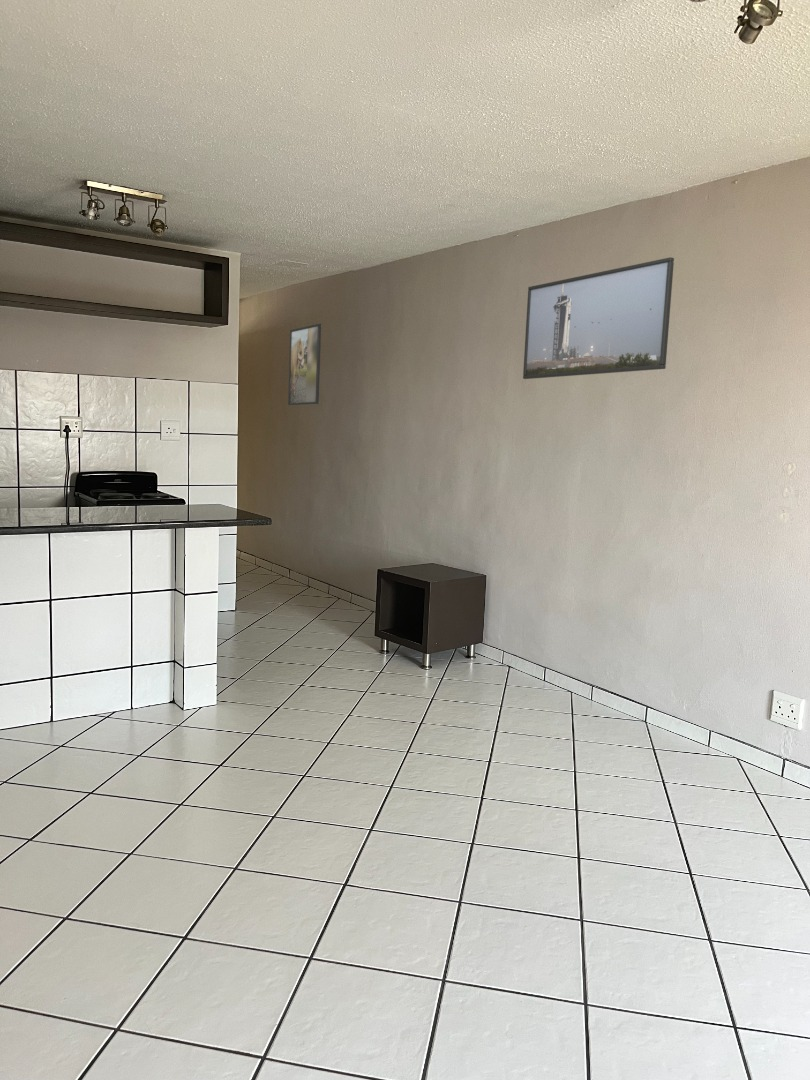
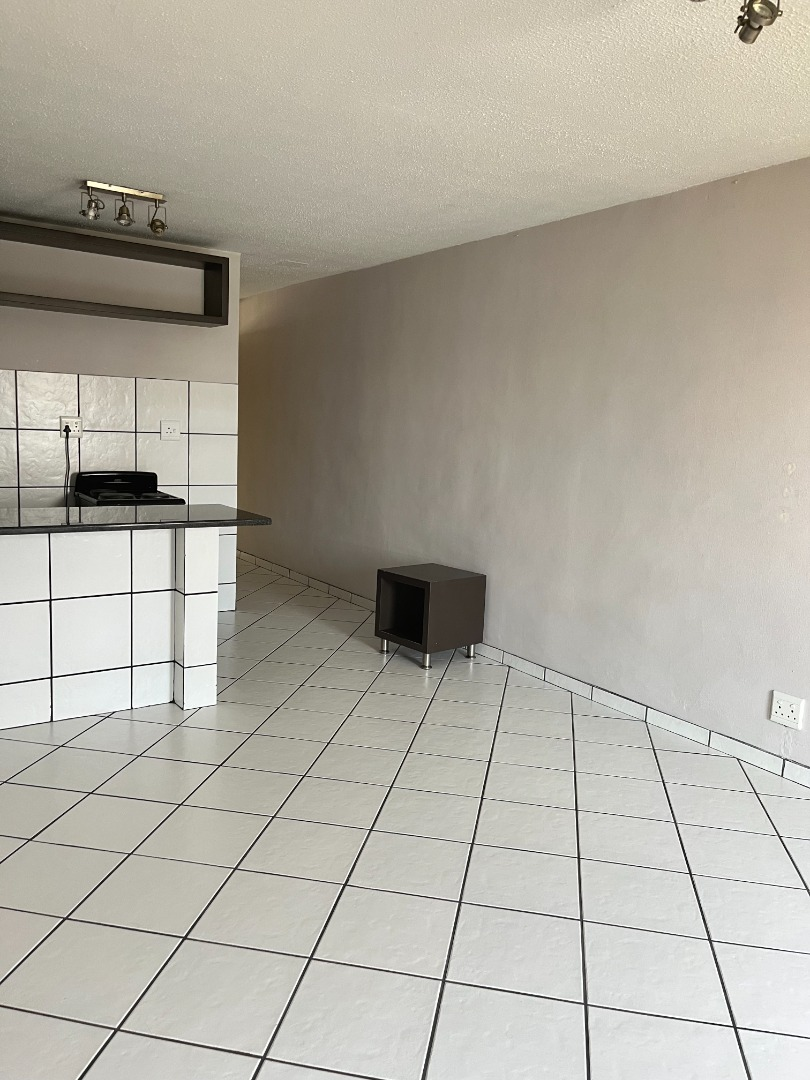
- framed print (304, 366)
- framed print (590, 324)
